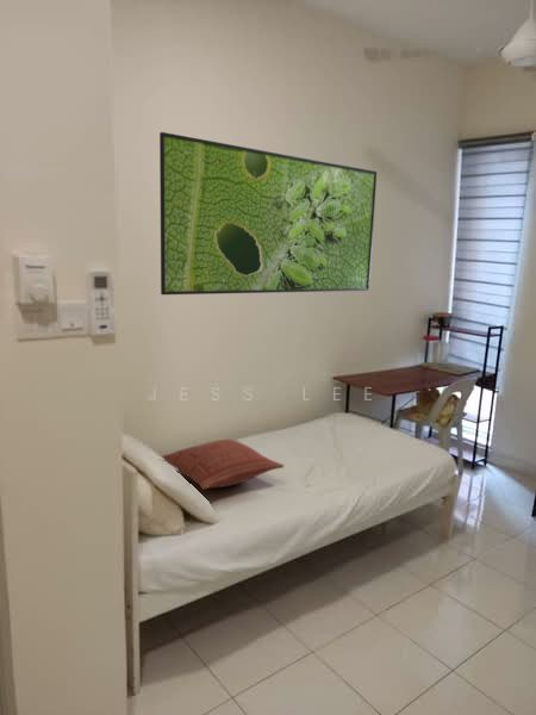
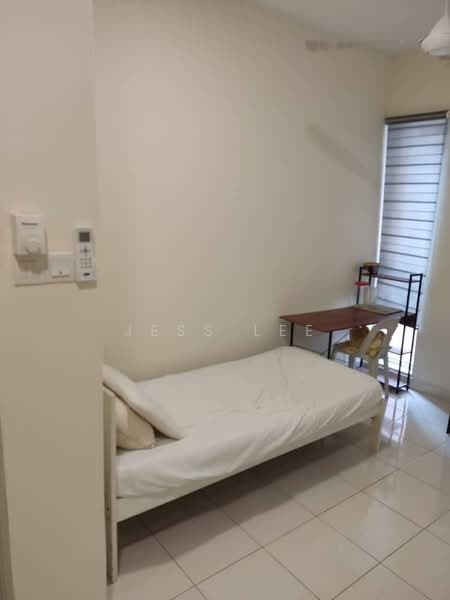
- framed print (282, 225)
- pillow (219, 461)
